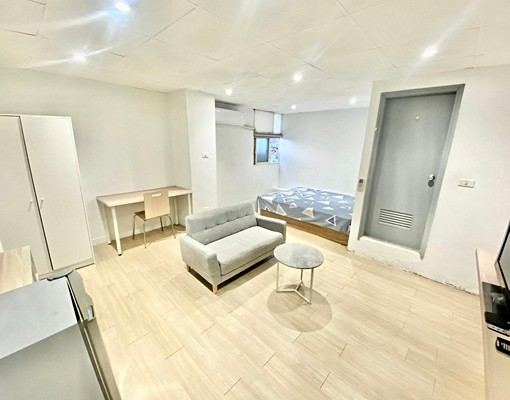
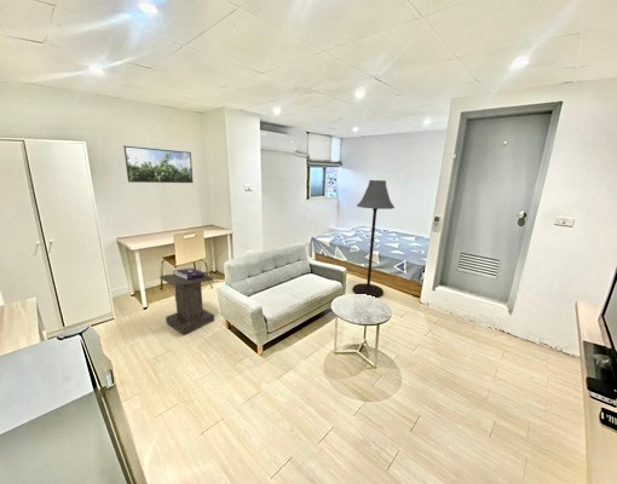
+ floor lamp (371, 238)
+ lectern (188, 296)
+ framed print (161, 166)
